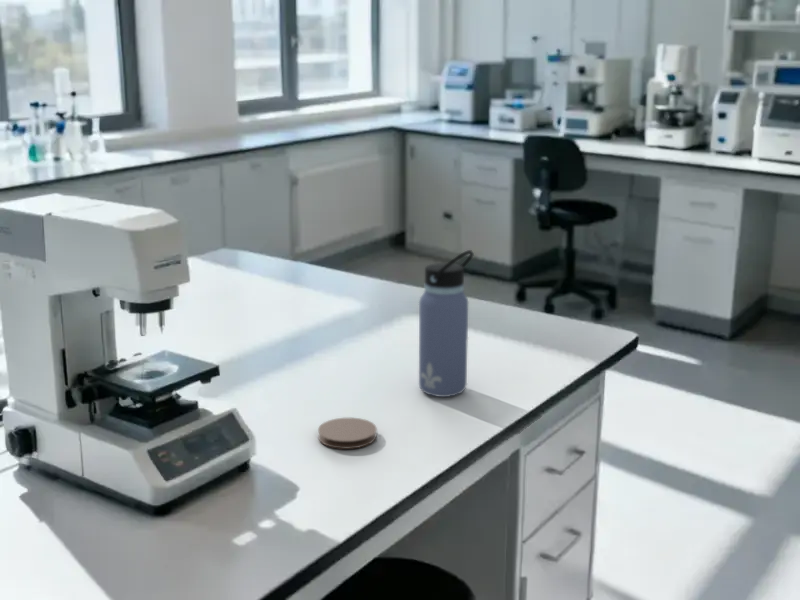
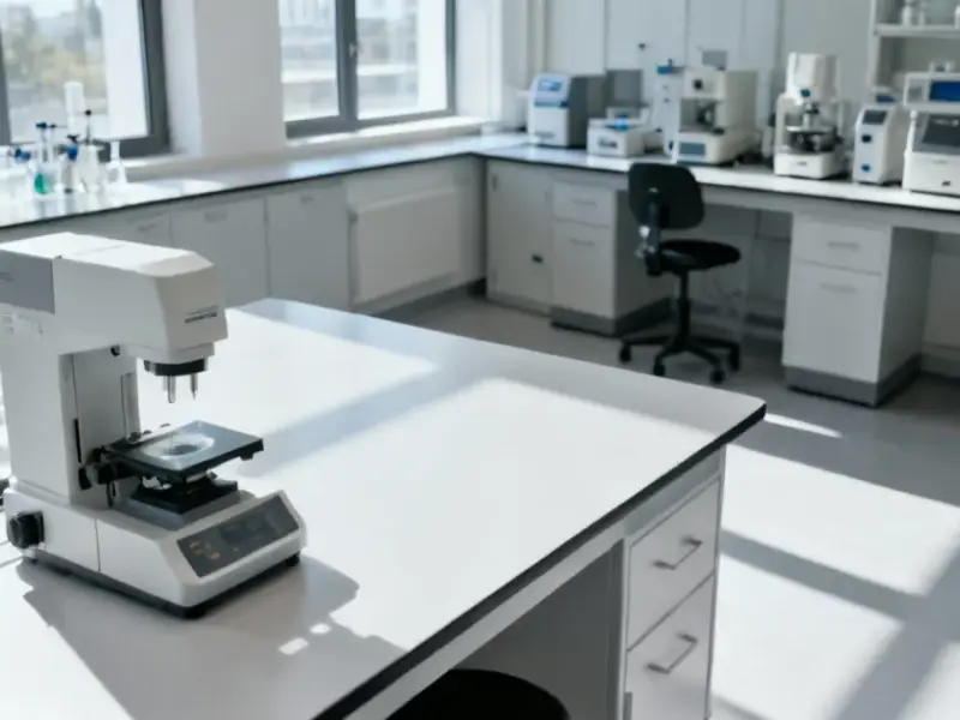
- coaster (347, 432)
- water bottle (445, 320)
